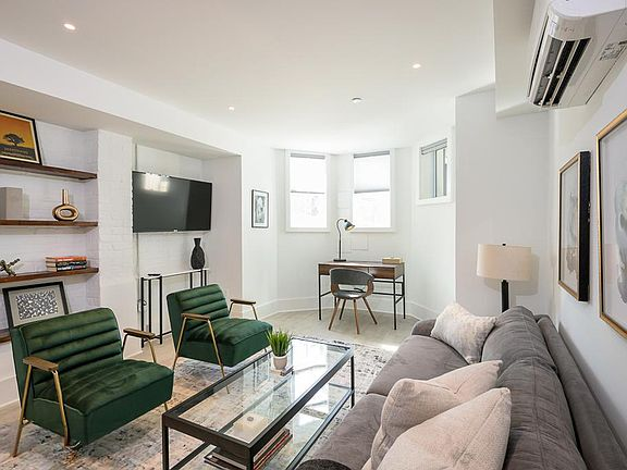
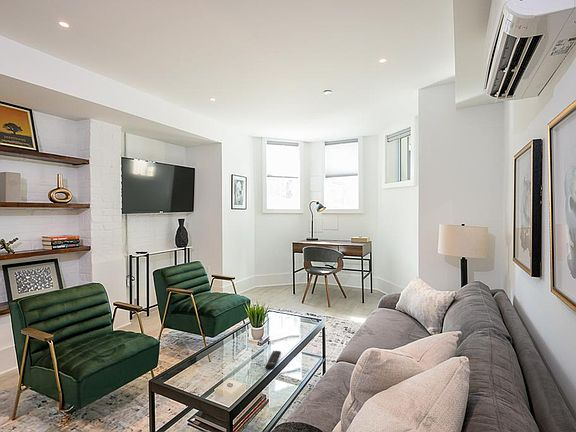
+ remote control (273, 359)
